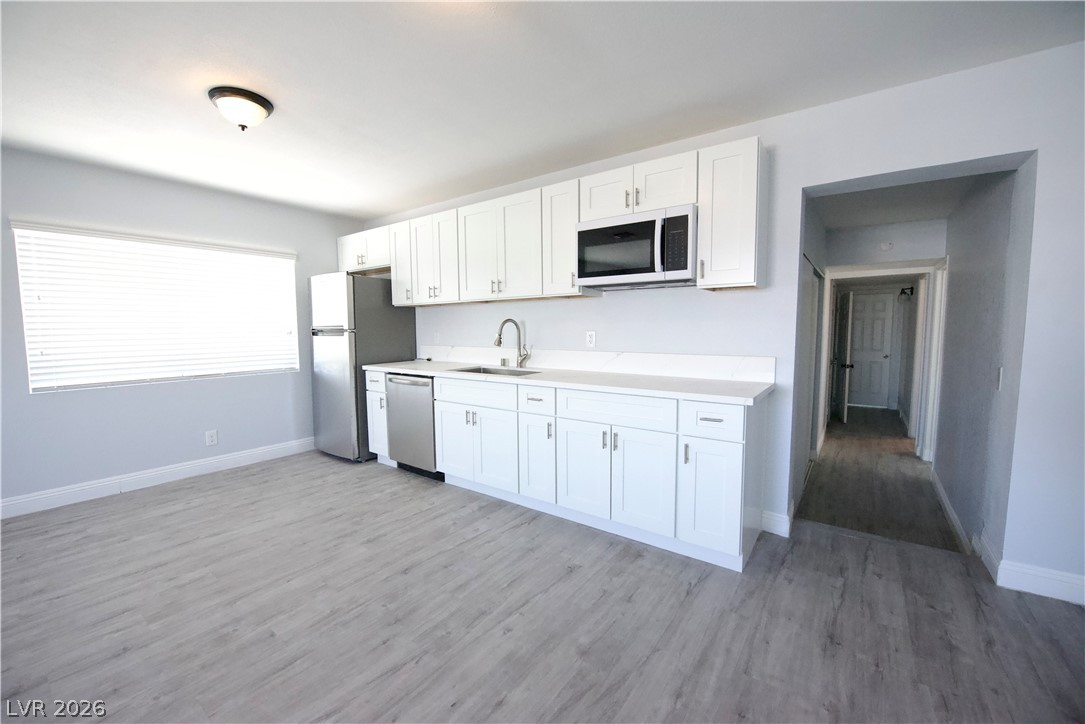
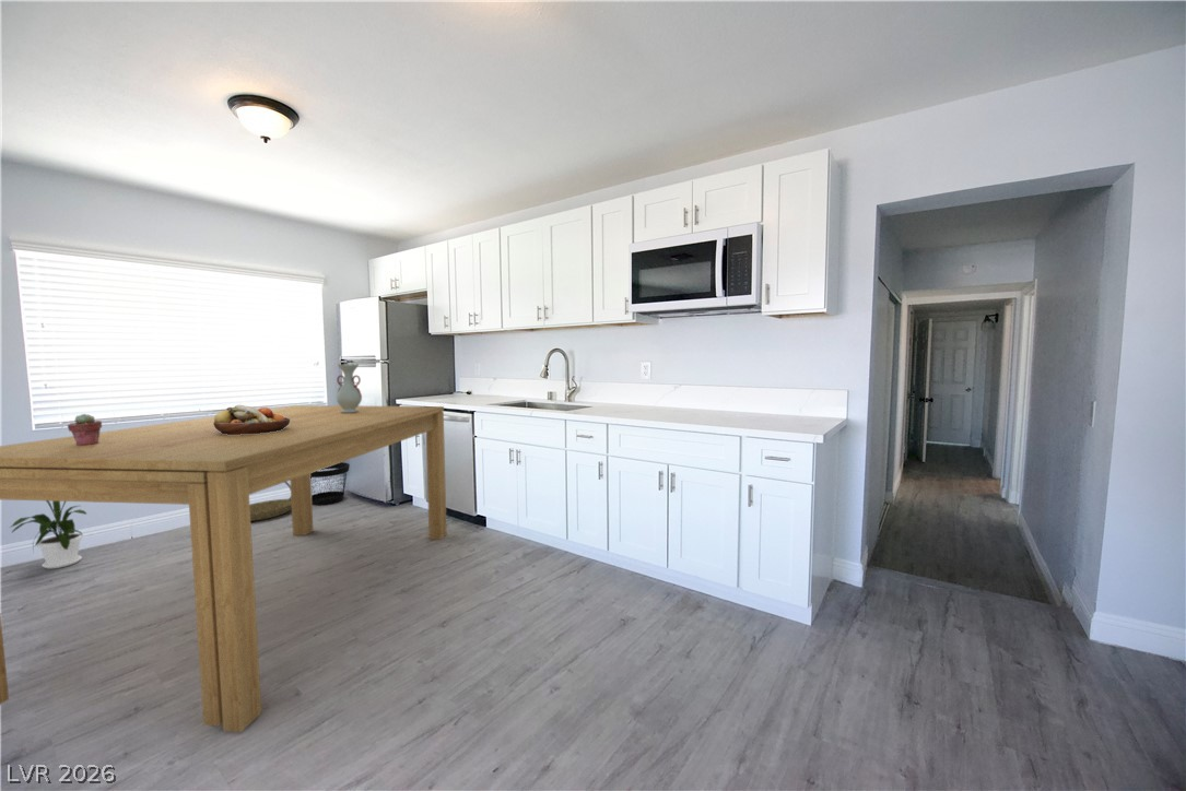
+ vase (349, 388)
+ house plant (56, 526)
+ dining table (292, 510)
+ basket (262, 501)
+ potted succulent (85, 428)
+ fruit bowl (253, 416)
+ wastebasket (326, 484)
